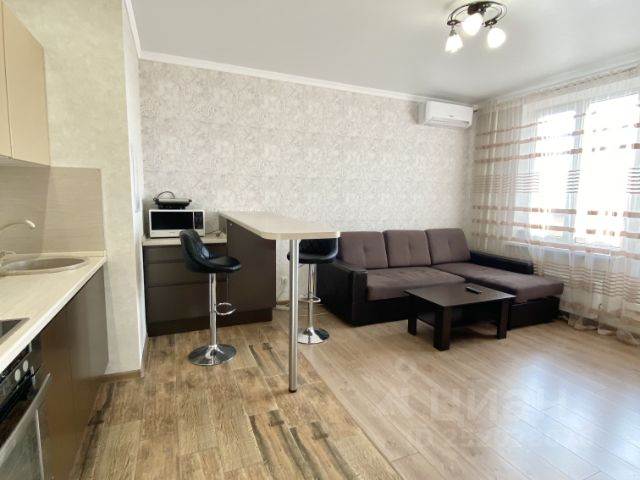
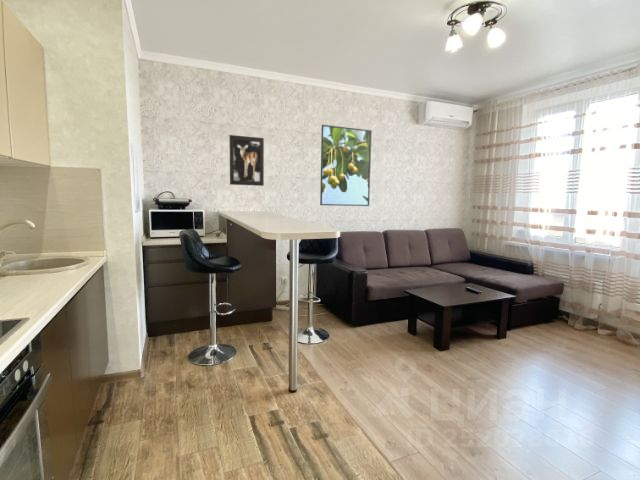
+ wall art (247, 161)
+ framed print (346, 167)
